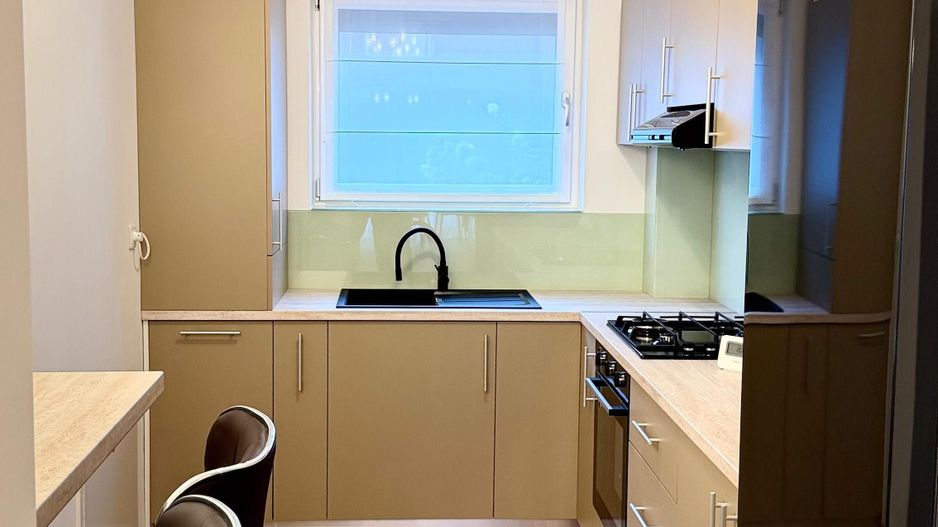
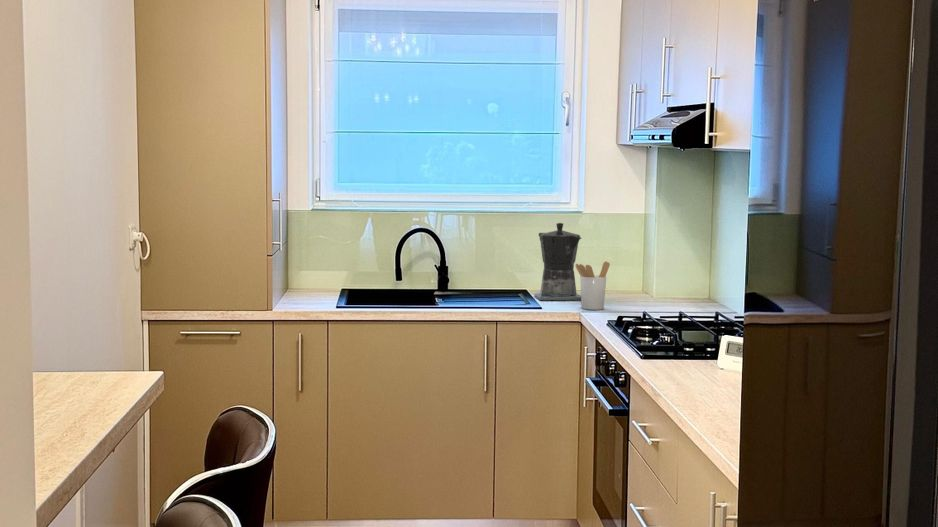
+ utensil holder (590, 285)
+ coffee maker (558, 260)
